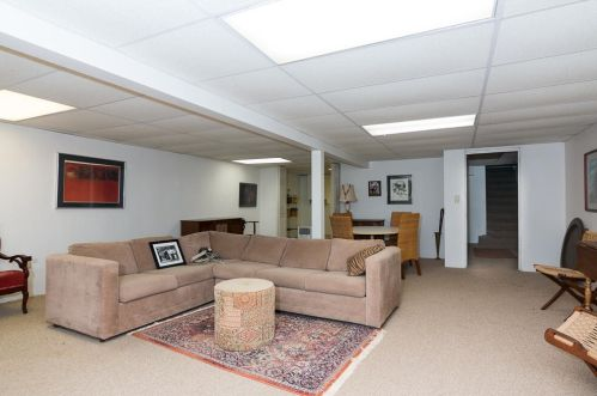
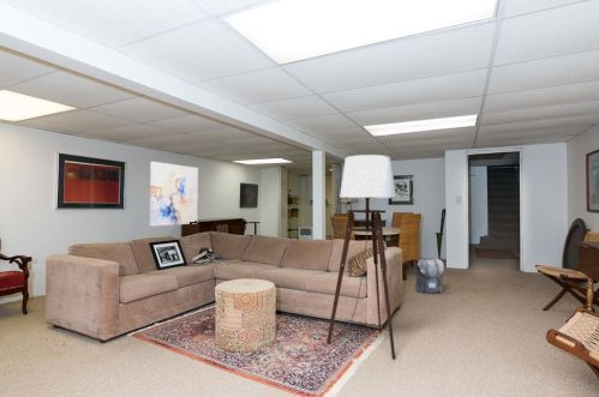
+ floor lamp (365, 248)
+ backpack (429, 273)
+ wall art (175, 194)
